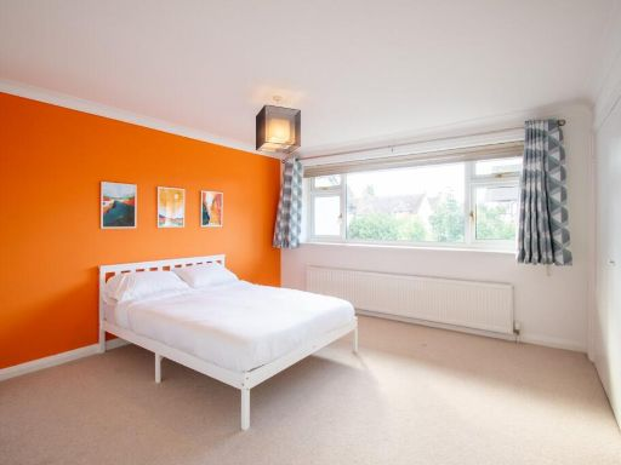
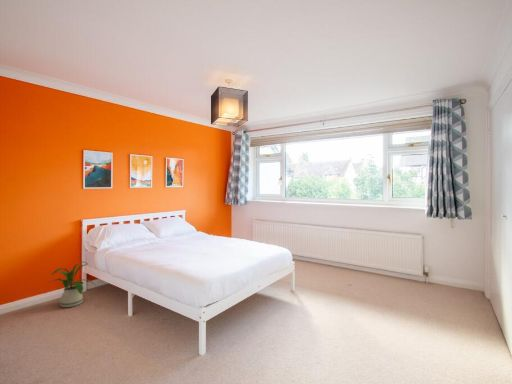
+ house plant (71, 281)
